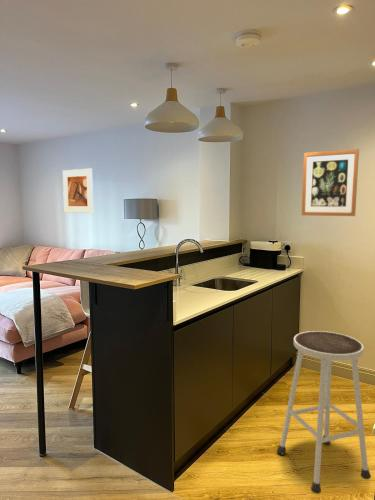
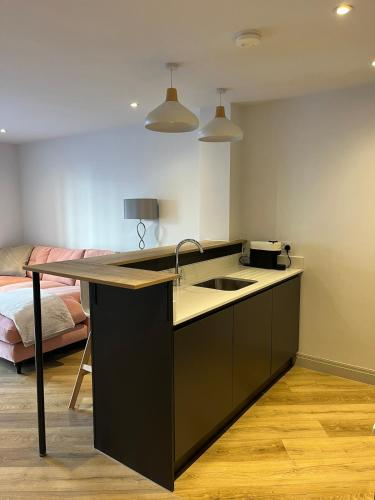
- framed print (77, 191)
- wall art (328, 183)
- stool (324, 405)
